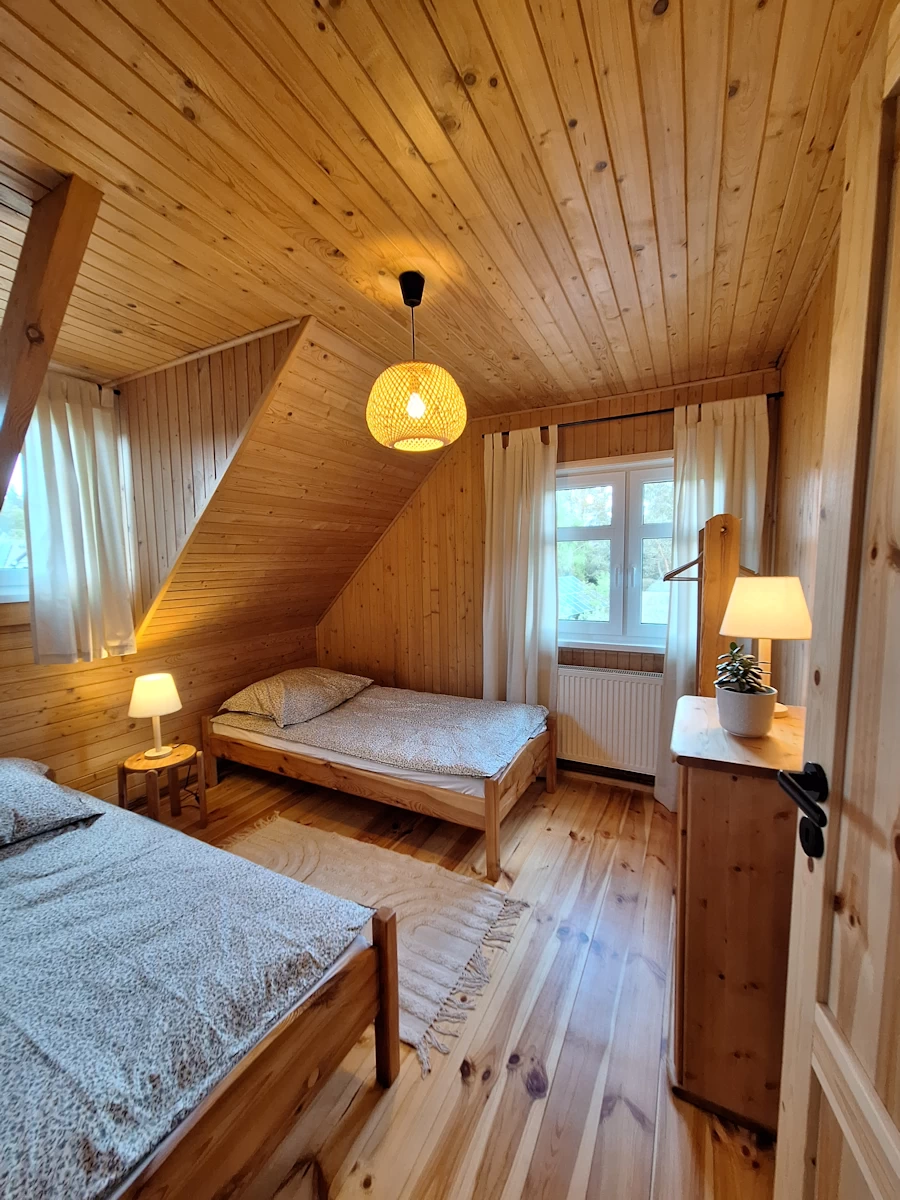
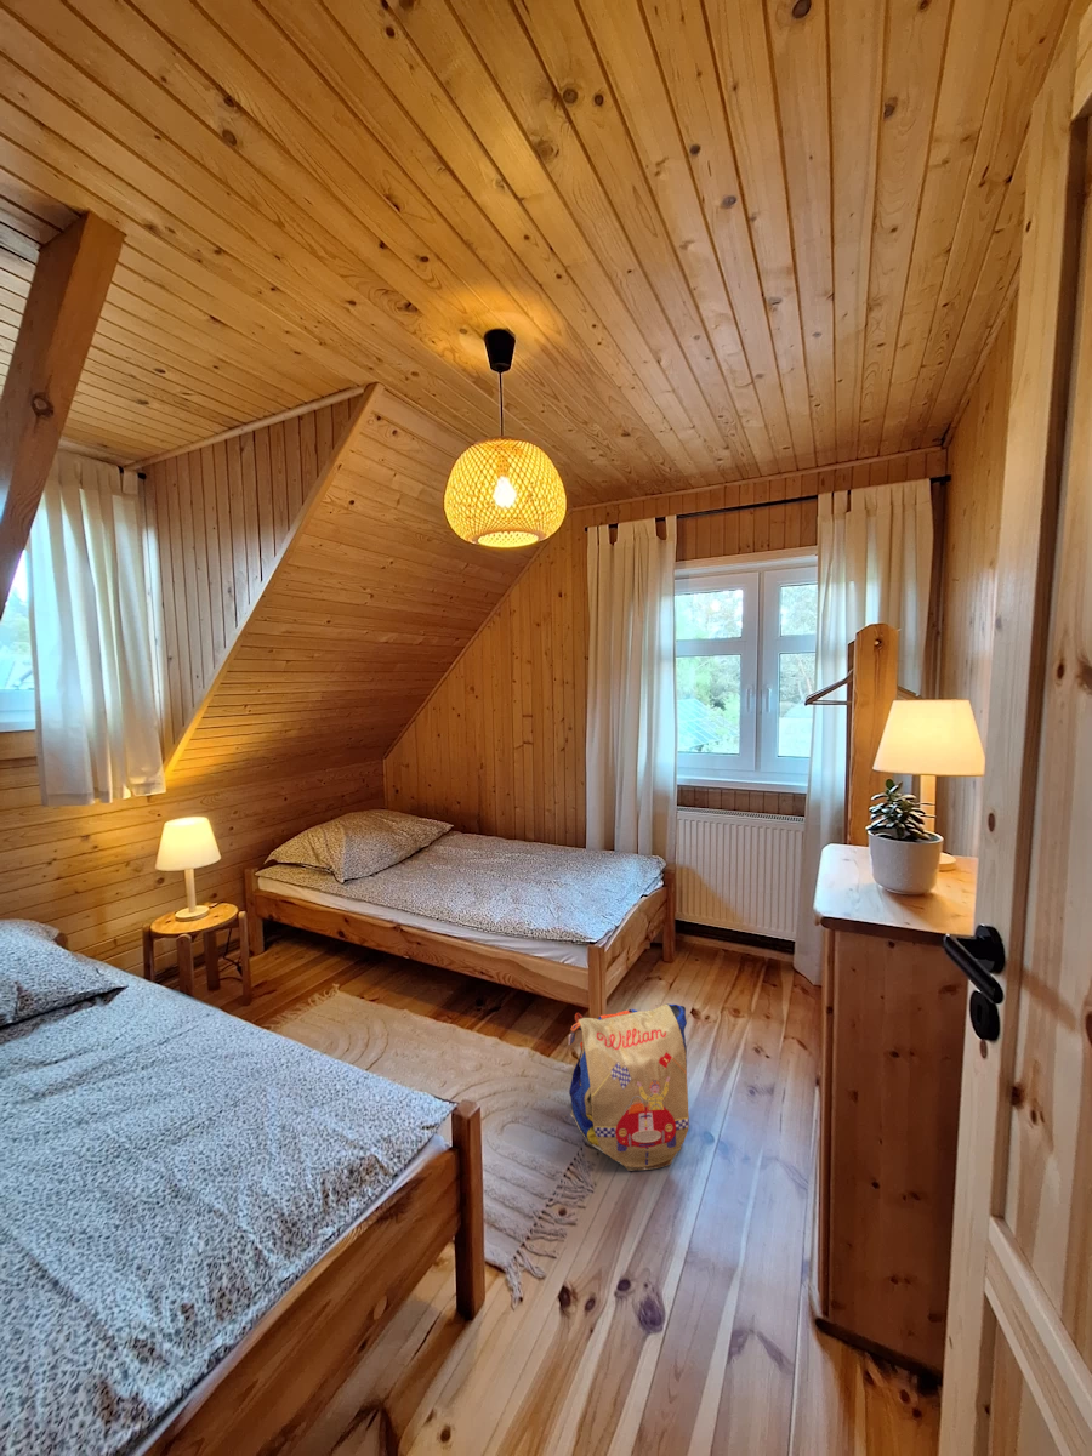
+ backpack (625, 1069)
